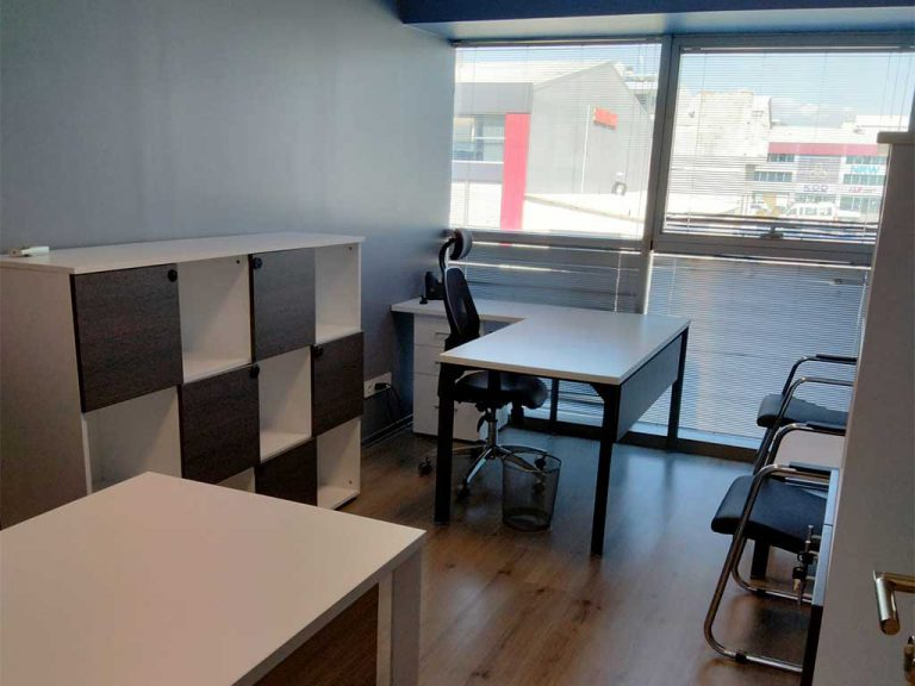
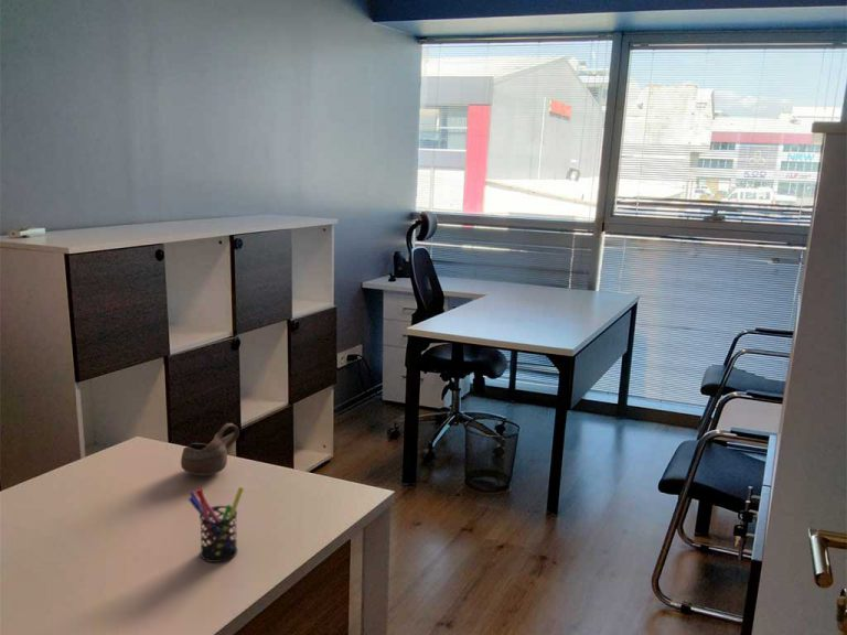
+ pen holder (217, 520)
+ cup (211, 451)
